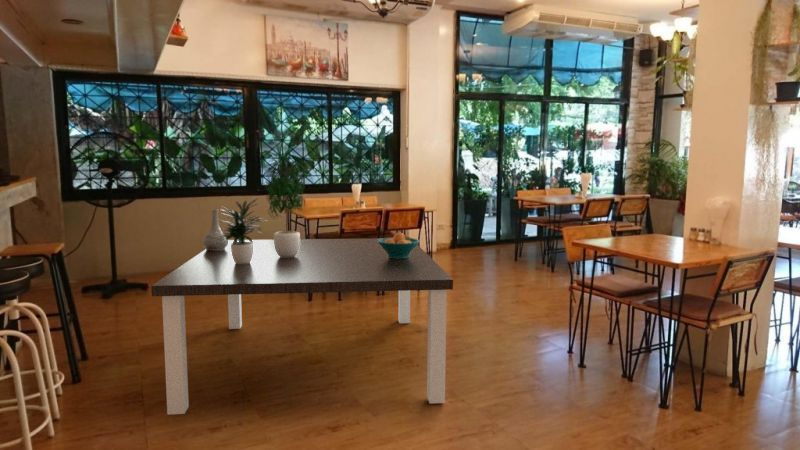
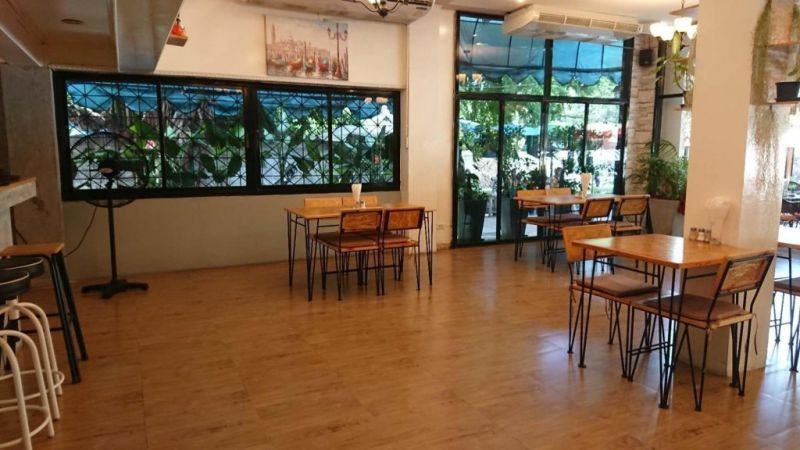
- vase (215, 229)
- fruit bowl (398, 244)
- dining table (313, 292)
- potted plant (267, 201)
